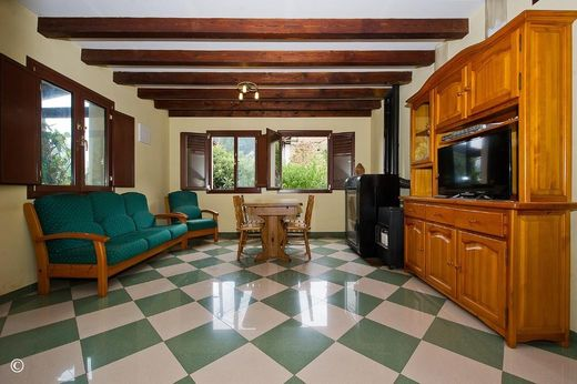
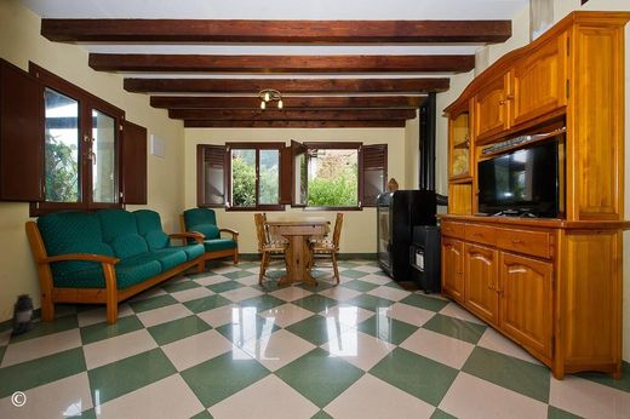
+ lantern (22, 311)
